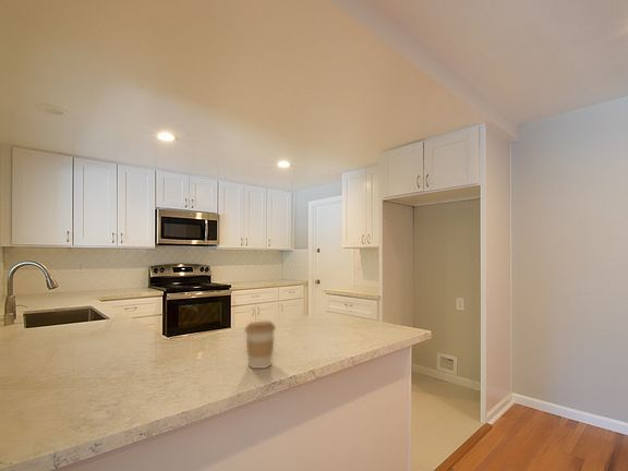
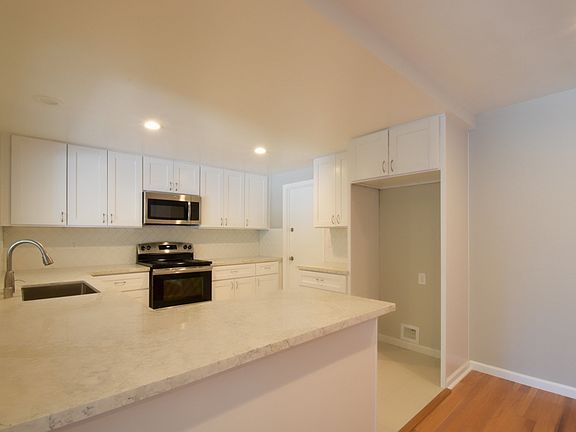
- coffee cup (259, 342)
